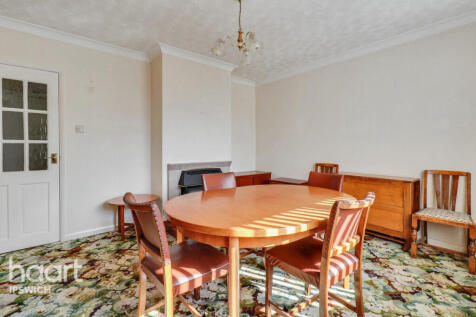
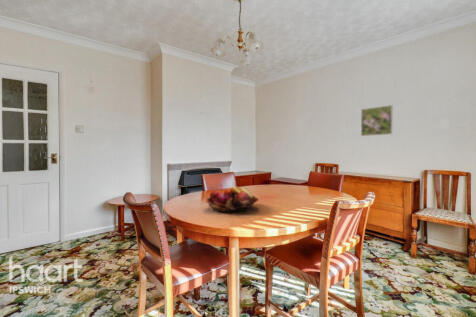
+ fruit basket (232, 198)
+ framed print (376, 121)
